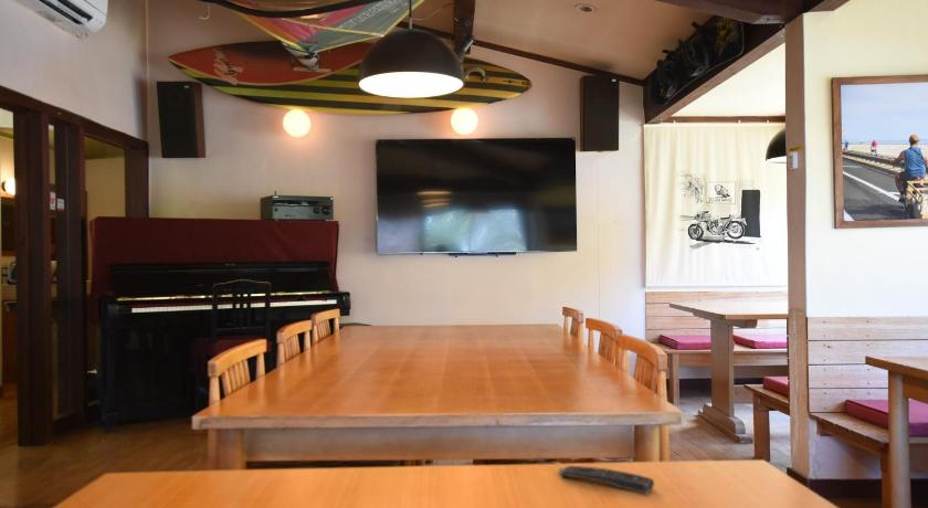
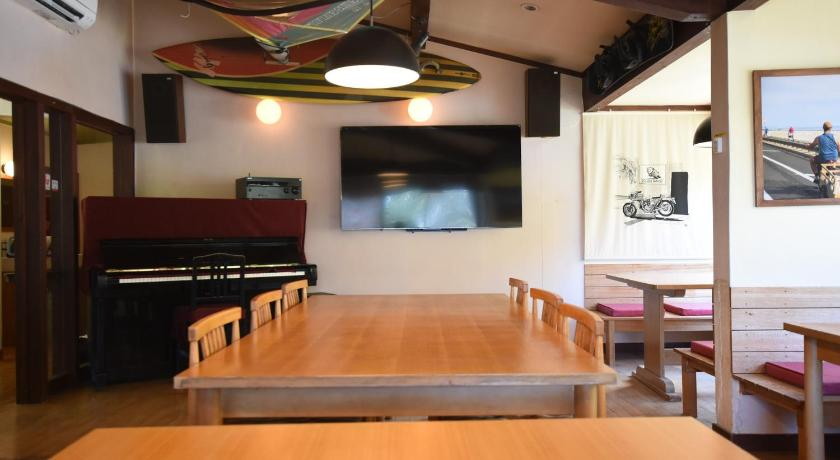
- remote control (603, 477)
